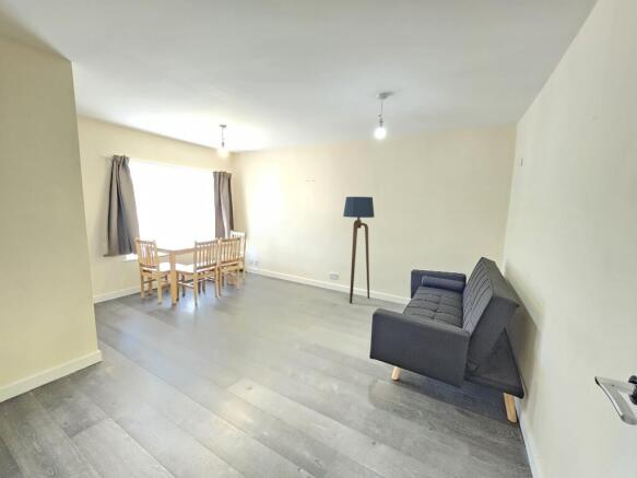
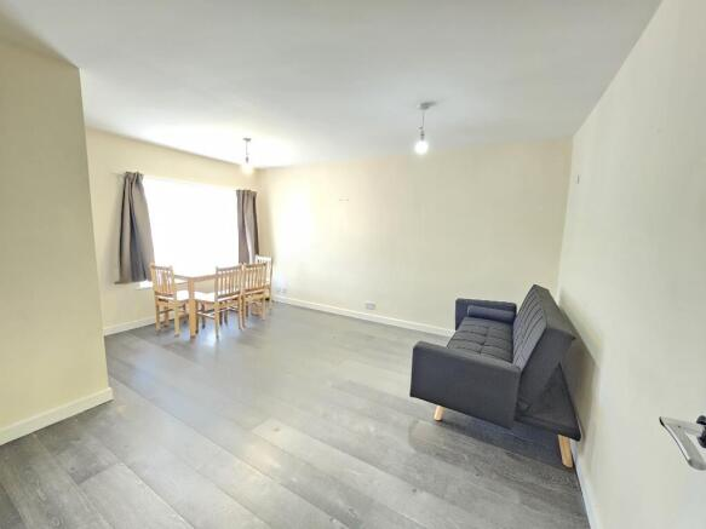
- floor lamp (355, 249)
